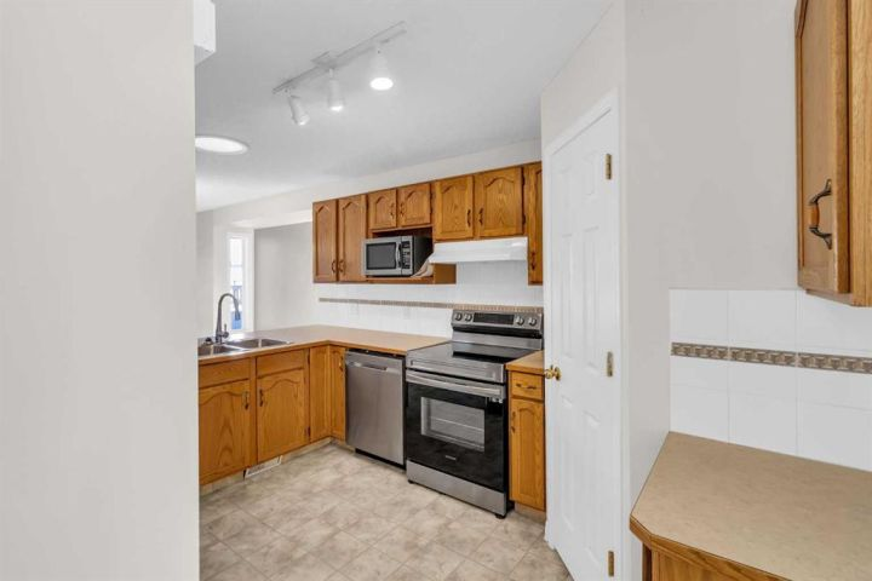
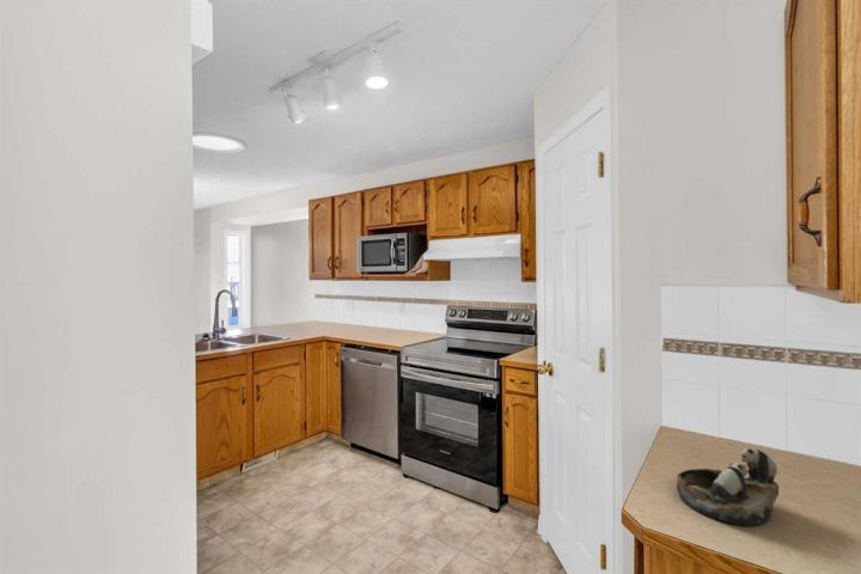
+ bowl (722, 474)
